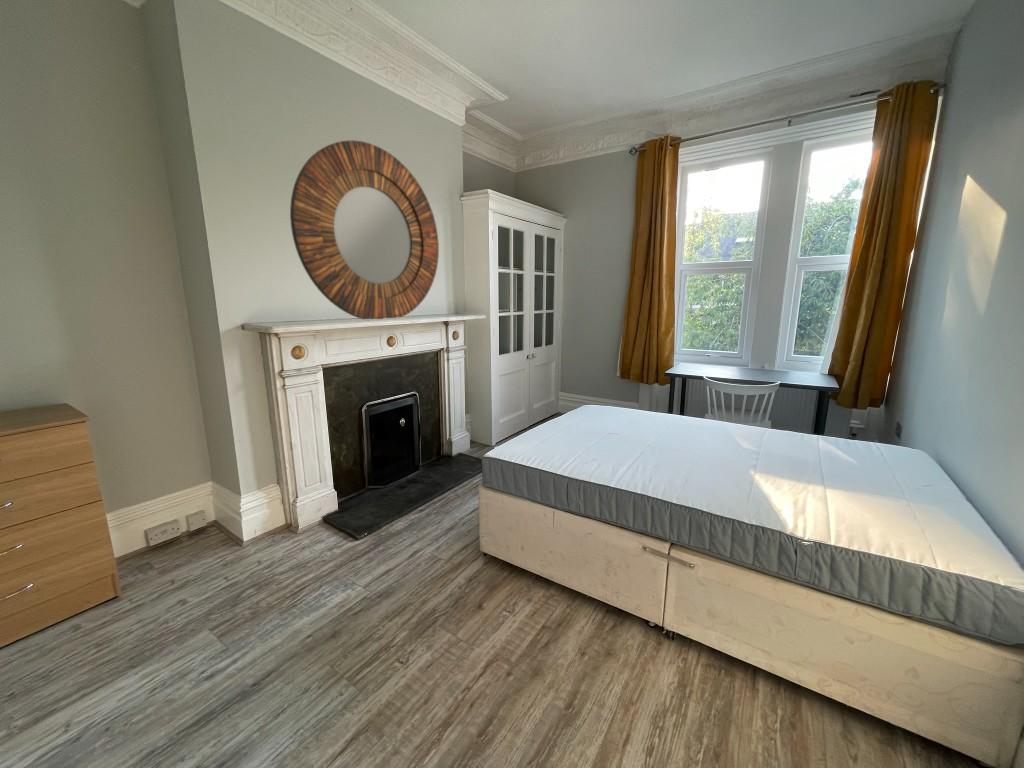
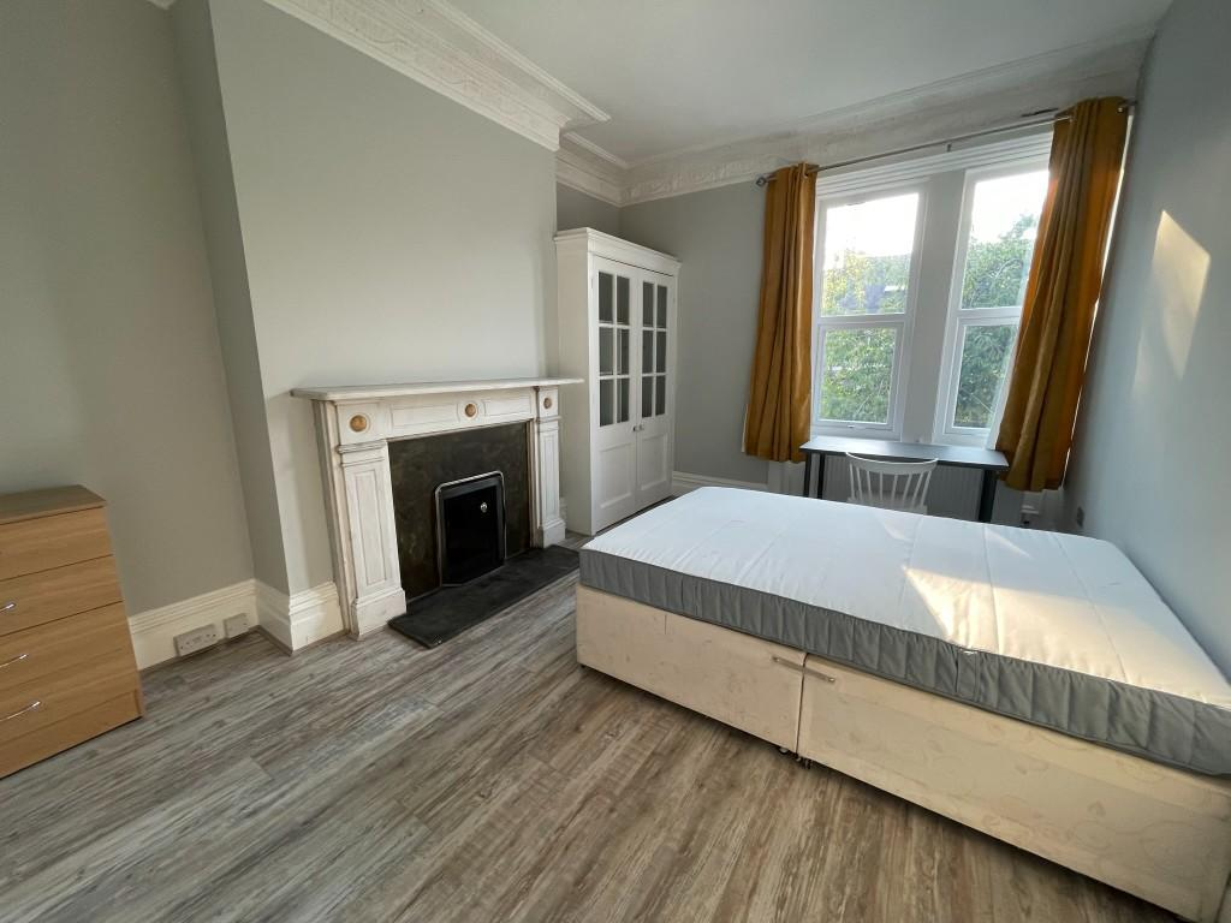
- home mirror (376, 236)
